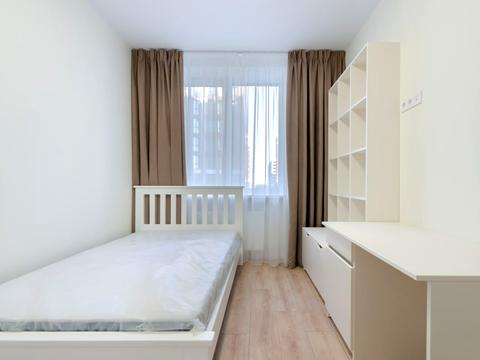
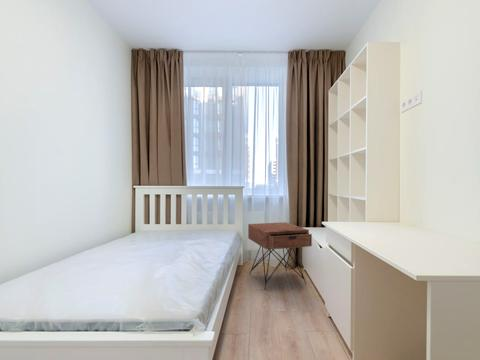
+ nightstand (278, 254)
